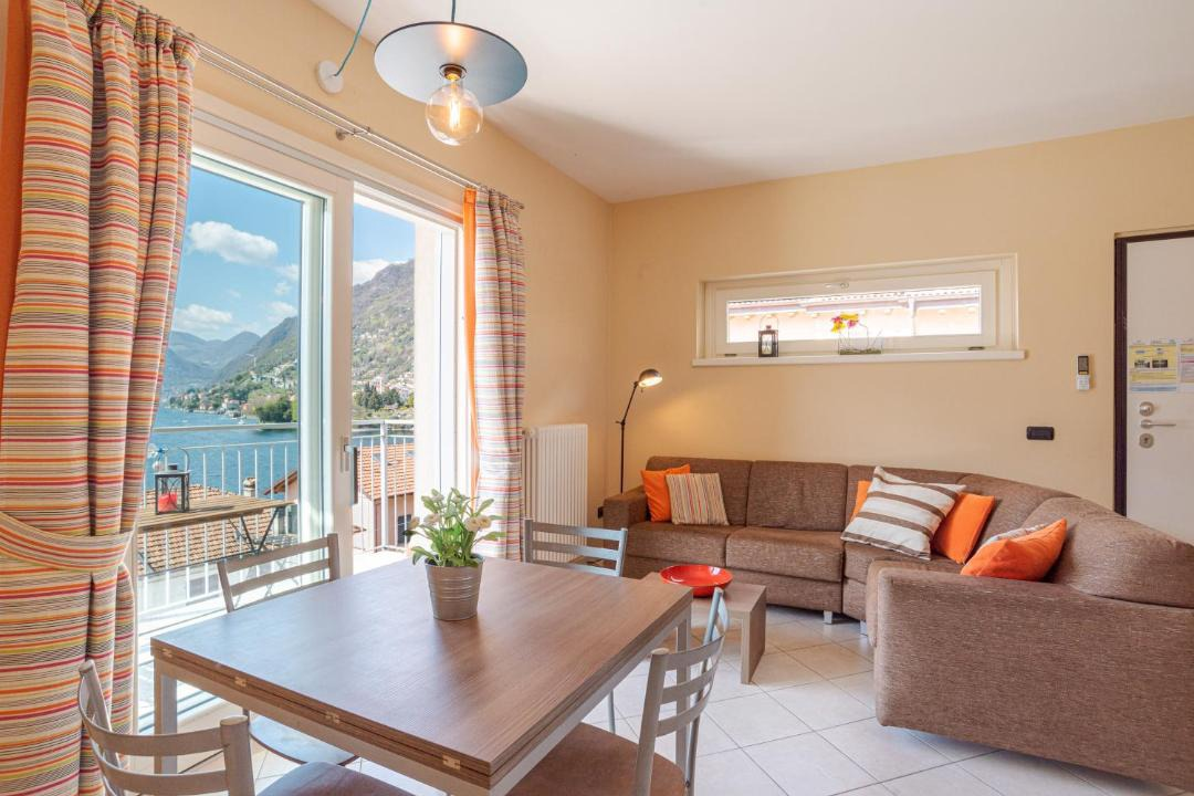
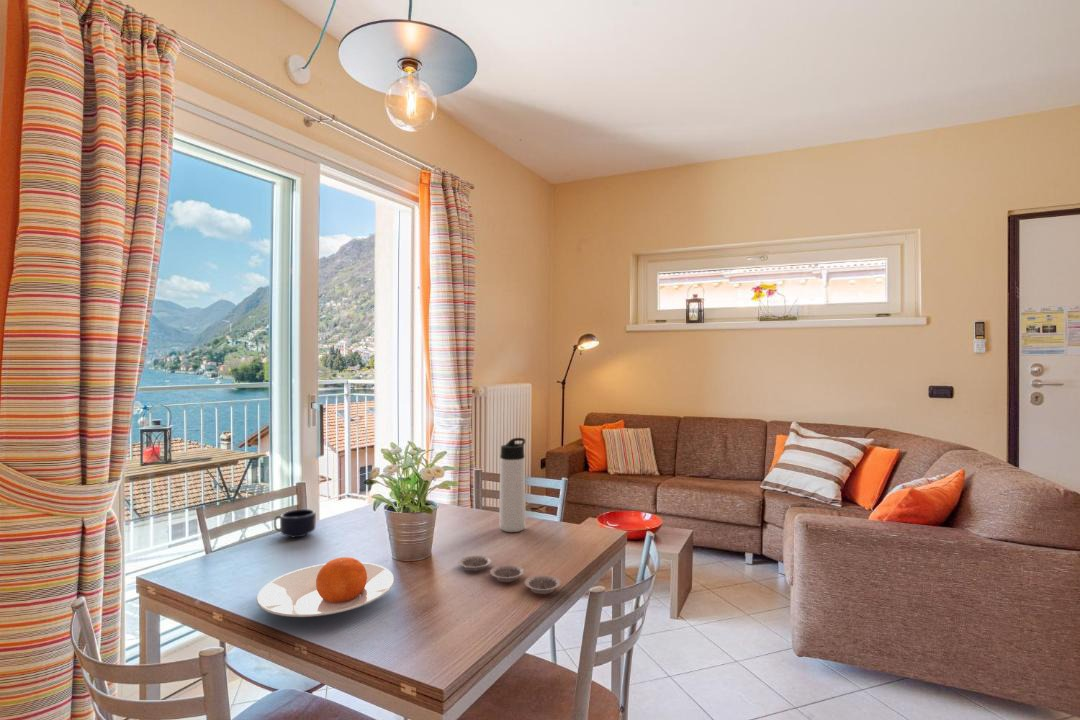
+ mug (294, 524)
+ thermos bottle (514, 483)
+ plate (328, 581)
+ plate (507, 574)
